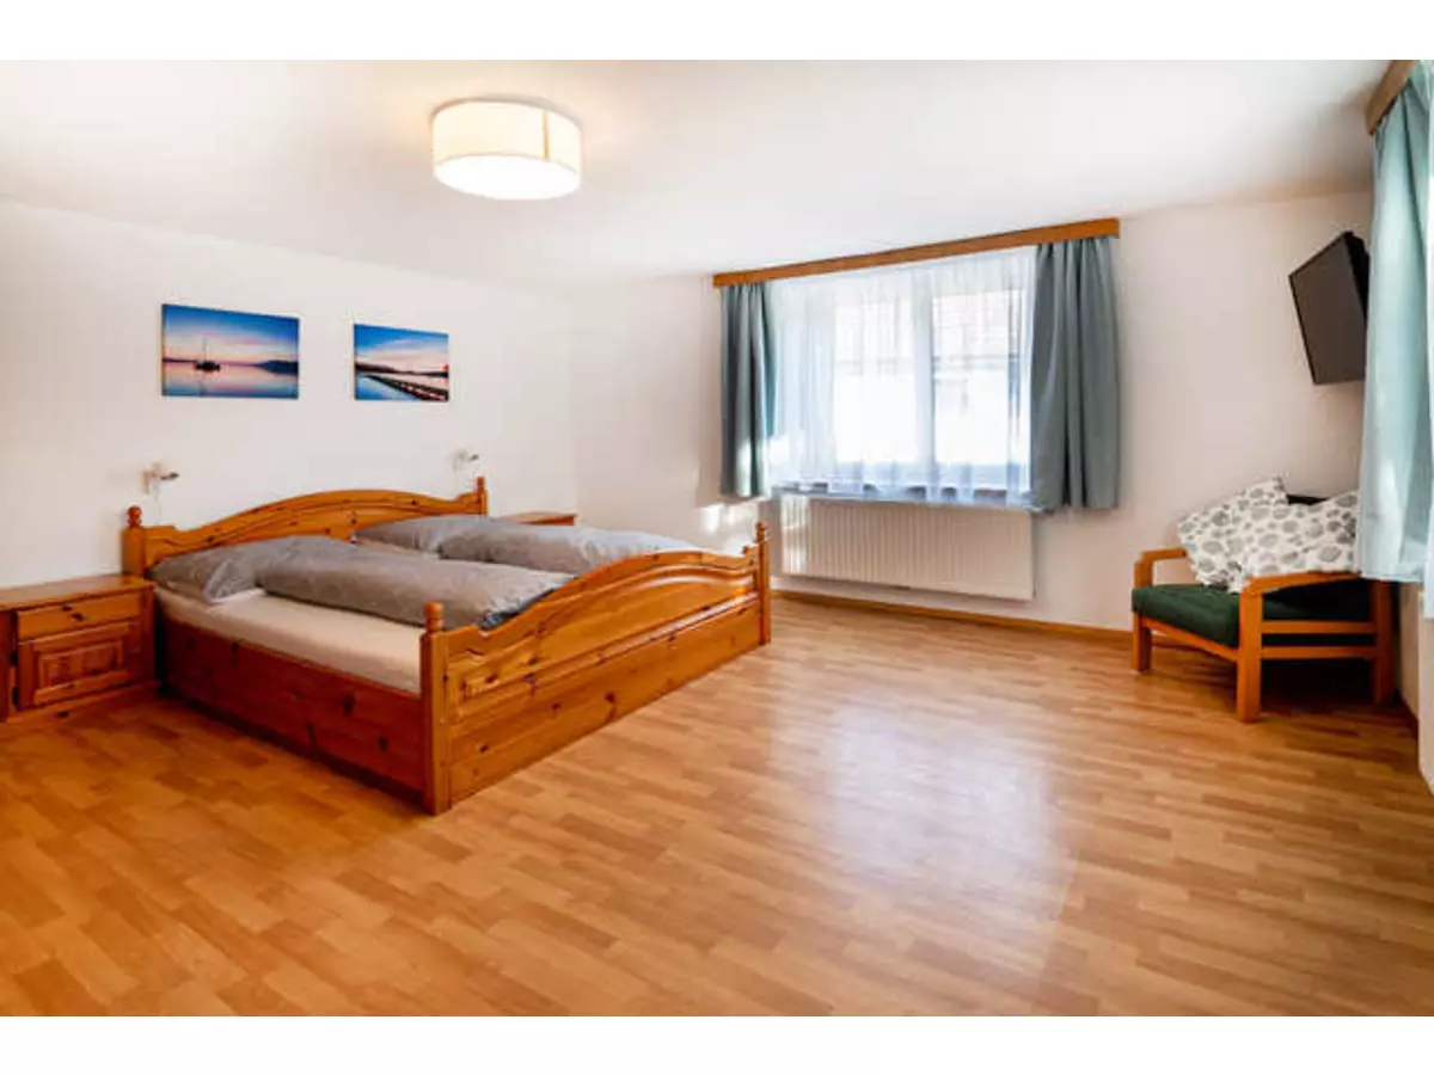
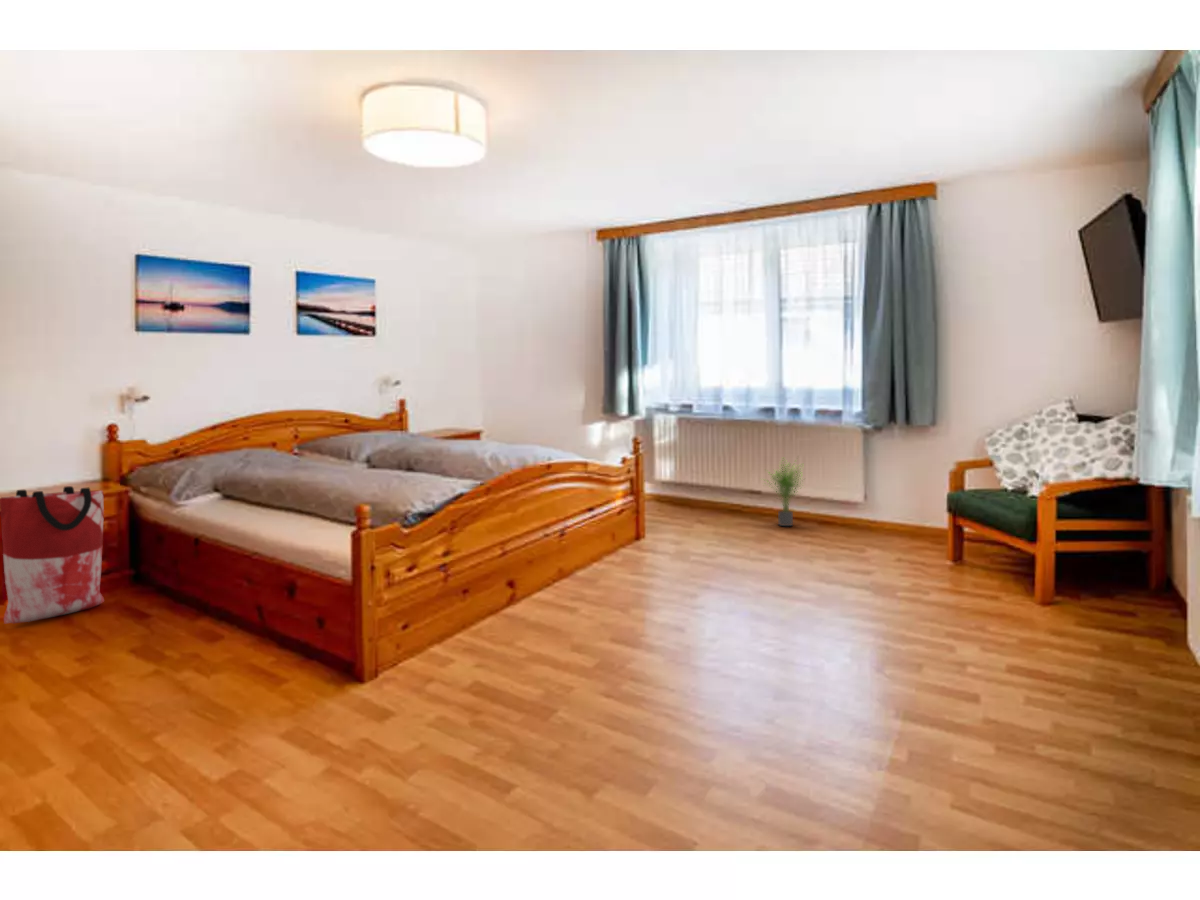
+ potted plant (781, 489)
+ bag (56, 552)
